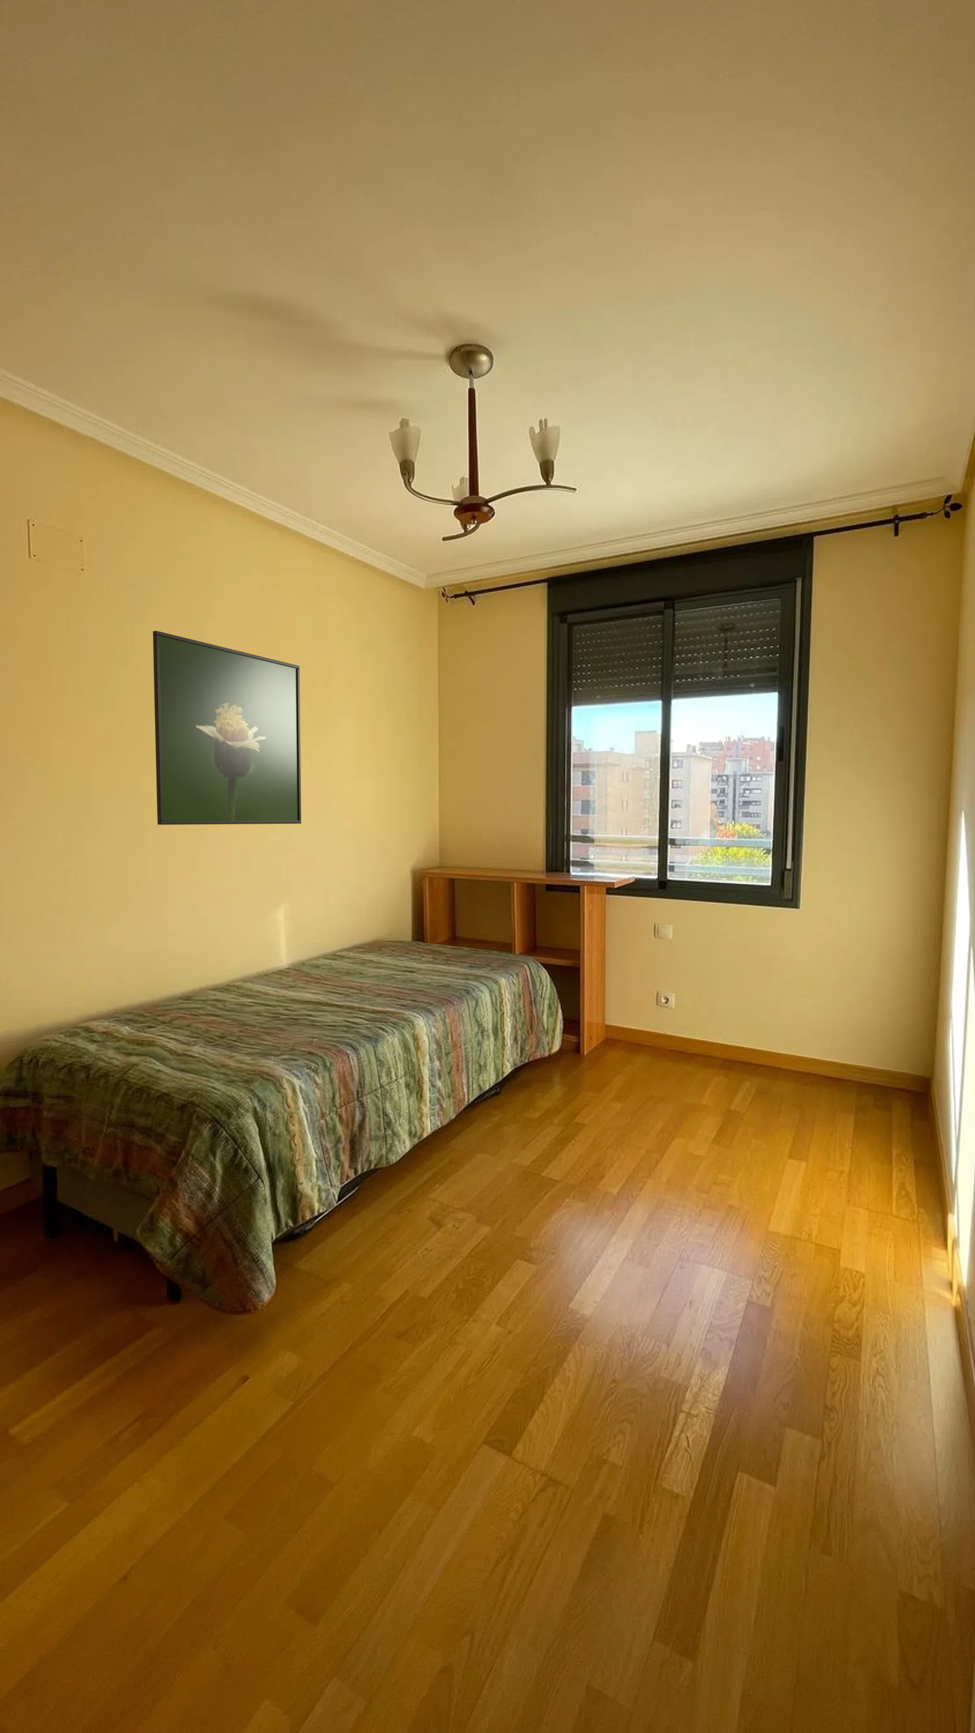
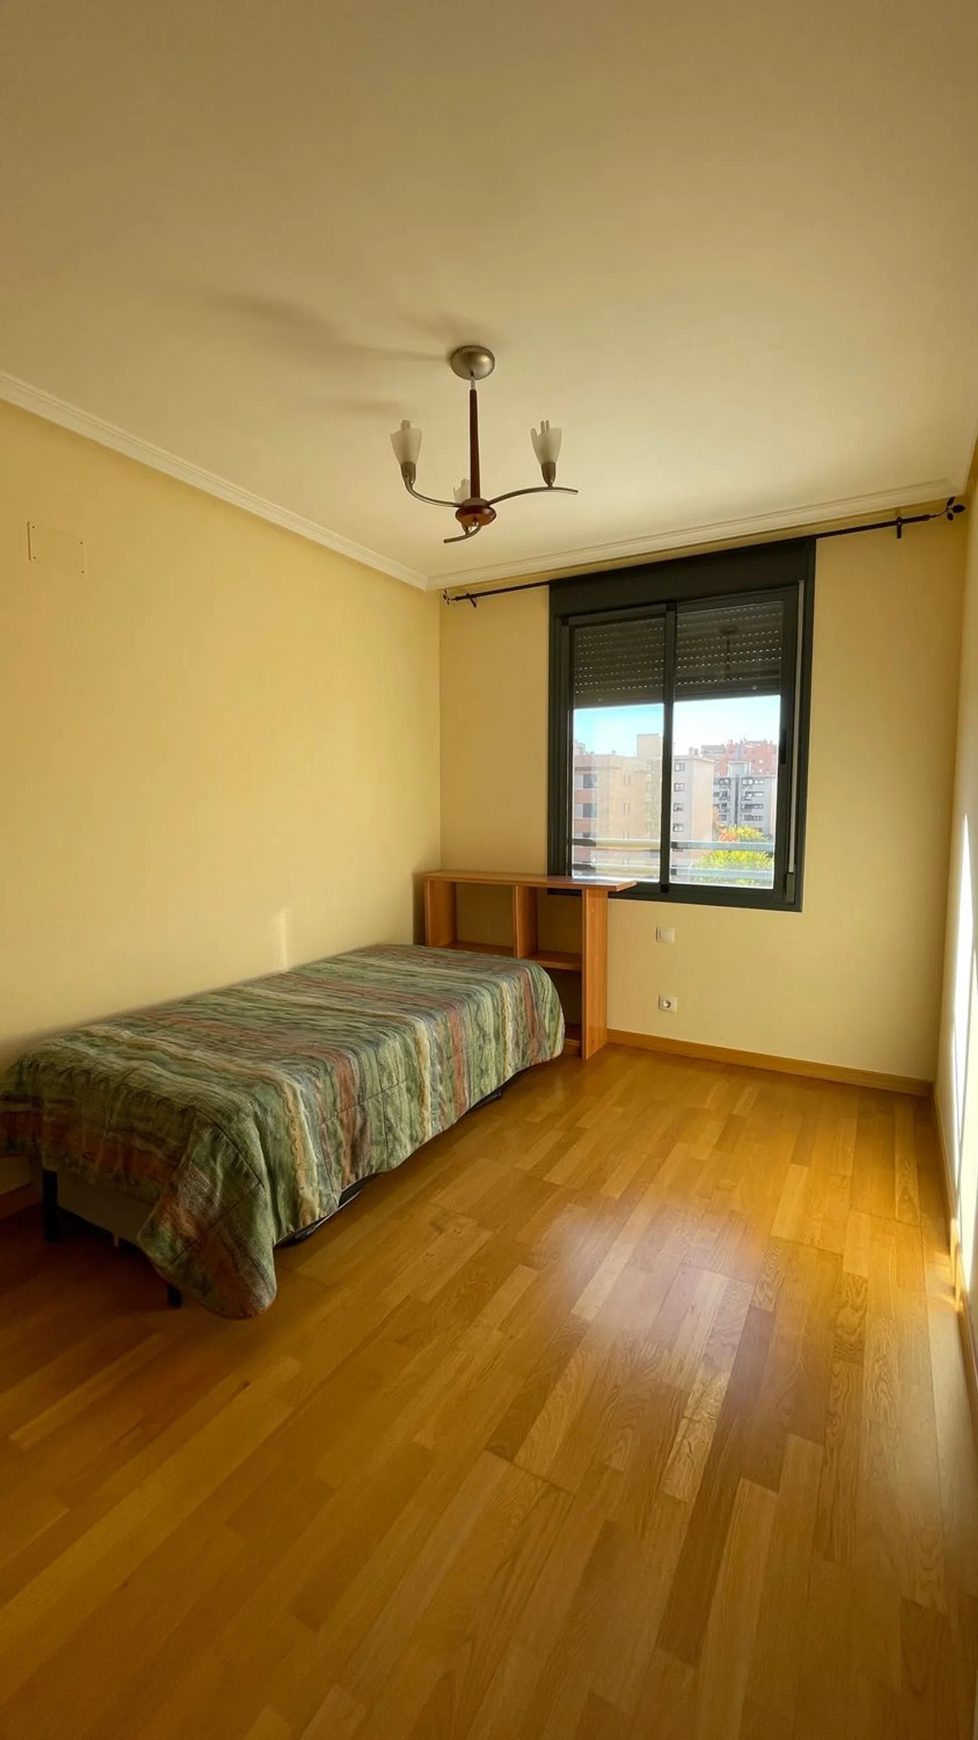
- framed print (235, 738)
